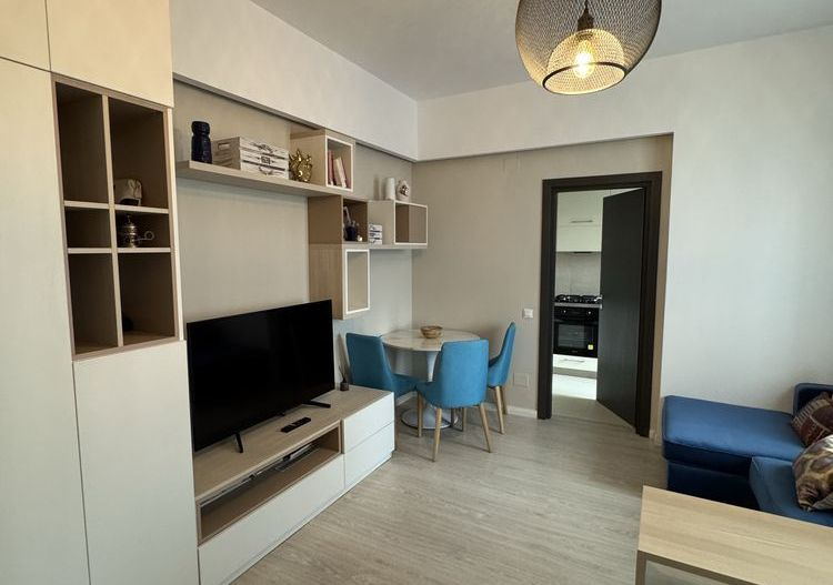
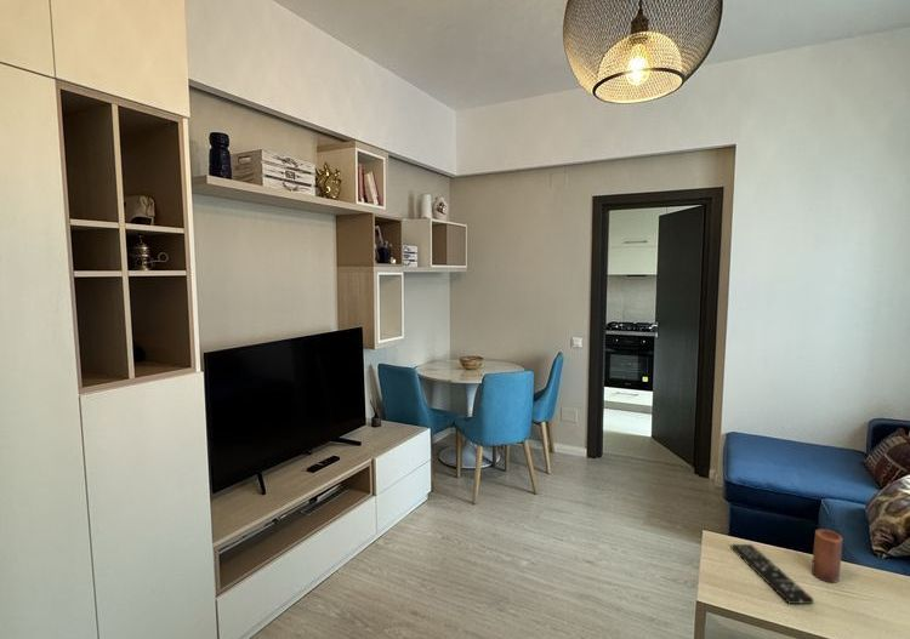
+ remote control (768, 570)
+ candle (826, 554)
